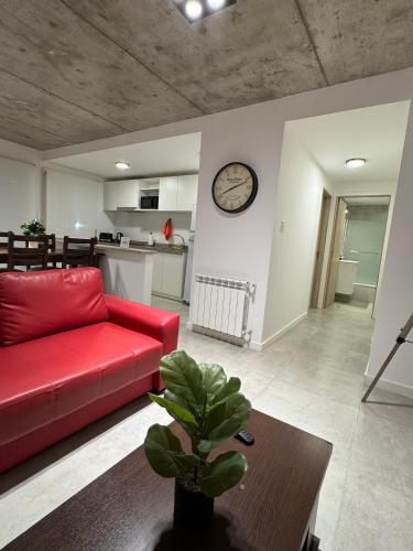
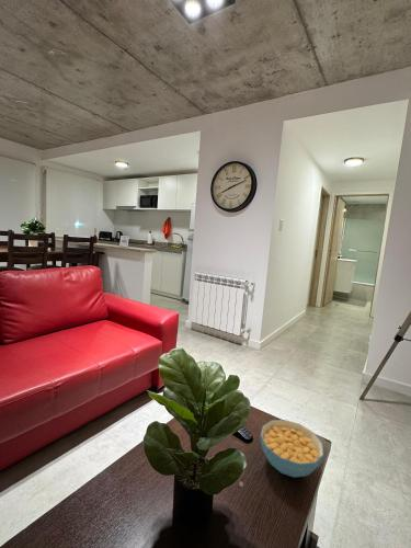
+ cereal bowl (289, 453)
